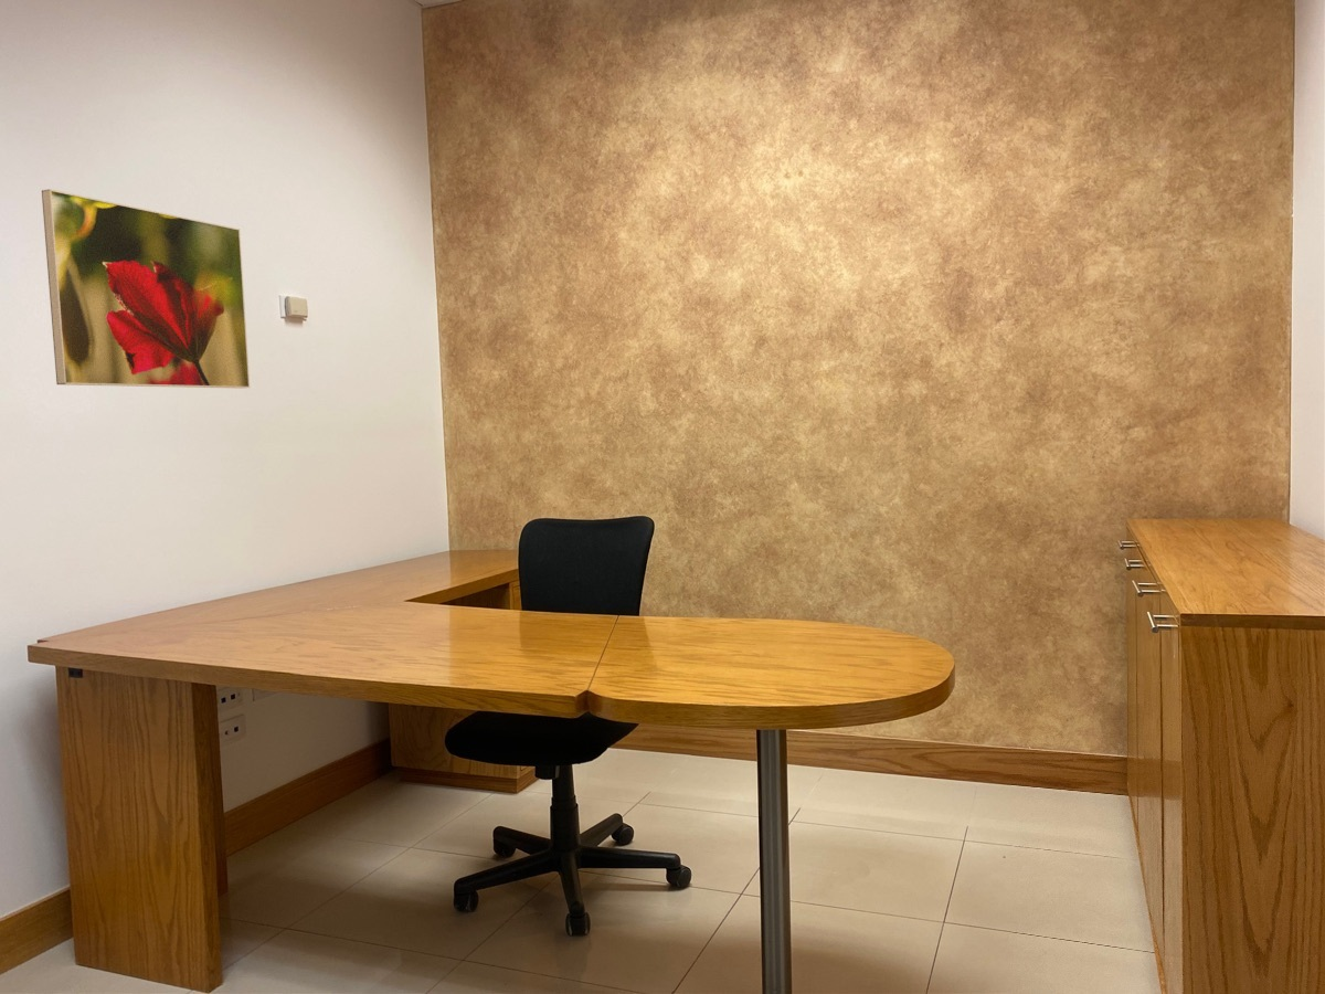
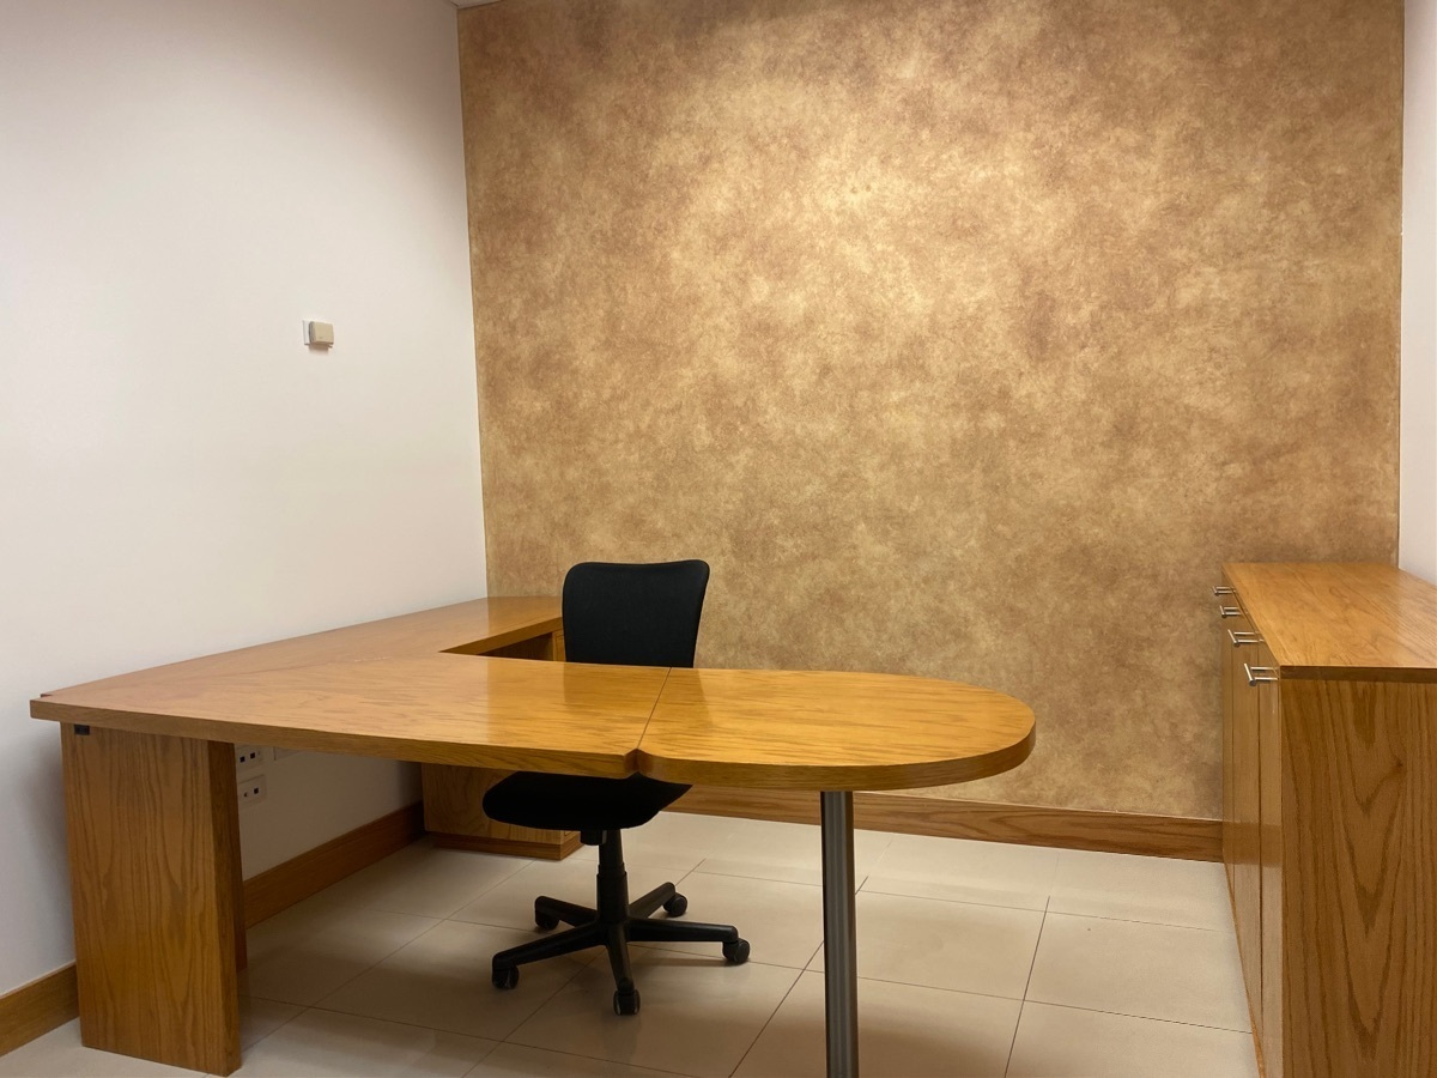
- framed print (157, 299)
